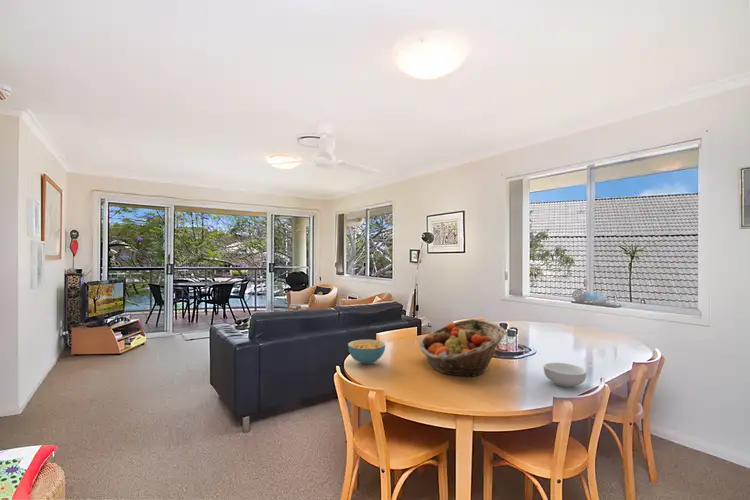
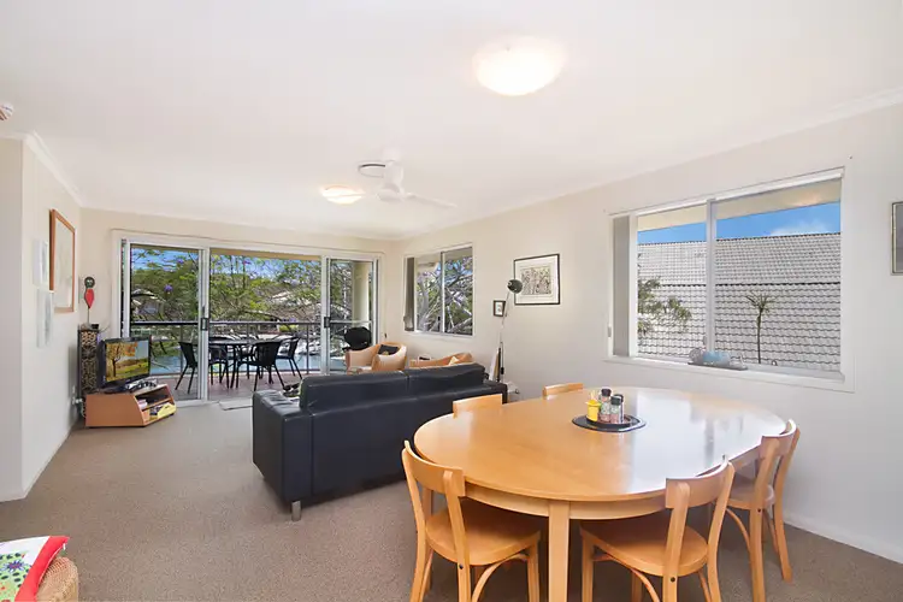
- cereal bowl (366, 353)
- cereal bowl (564, 375)
- fruit basket (460, 344)
